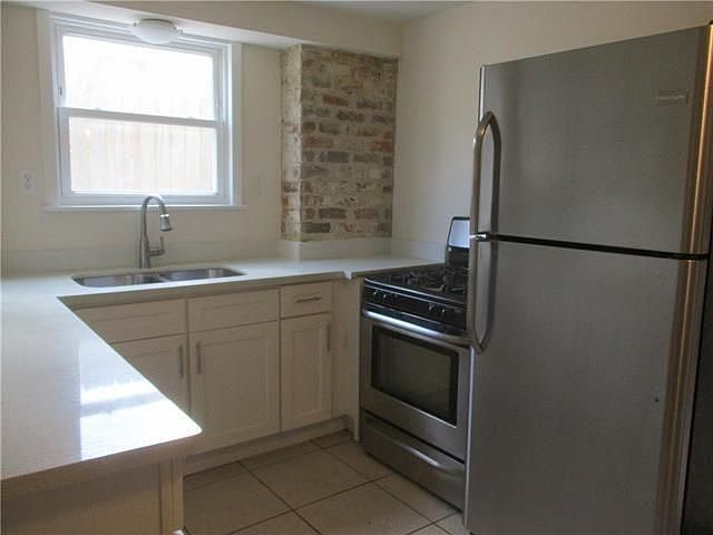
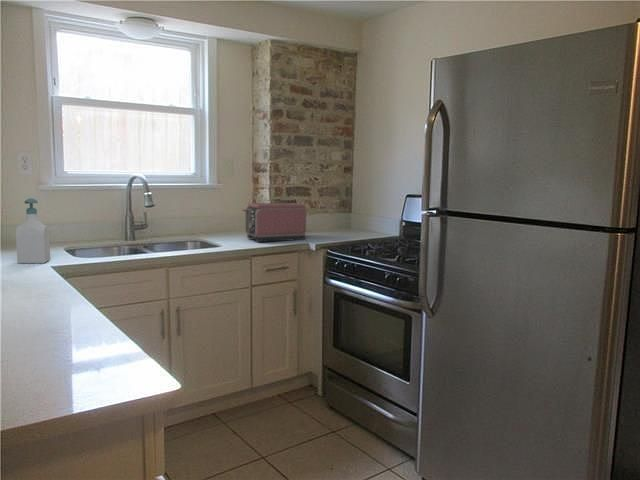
+ soap bottle (31, 230)
+ toaster (272, 221)
